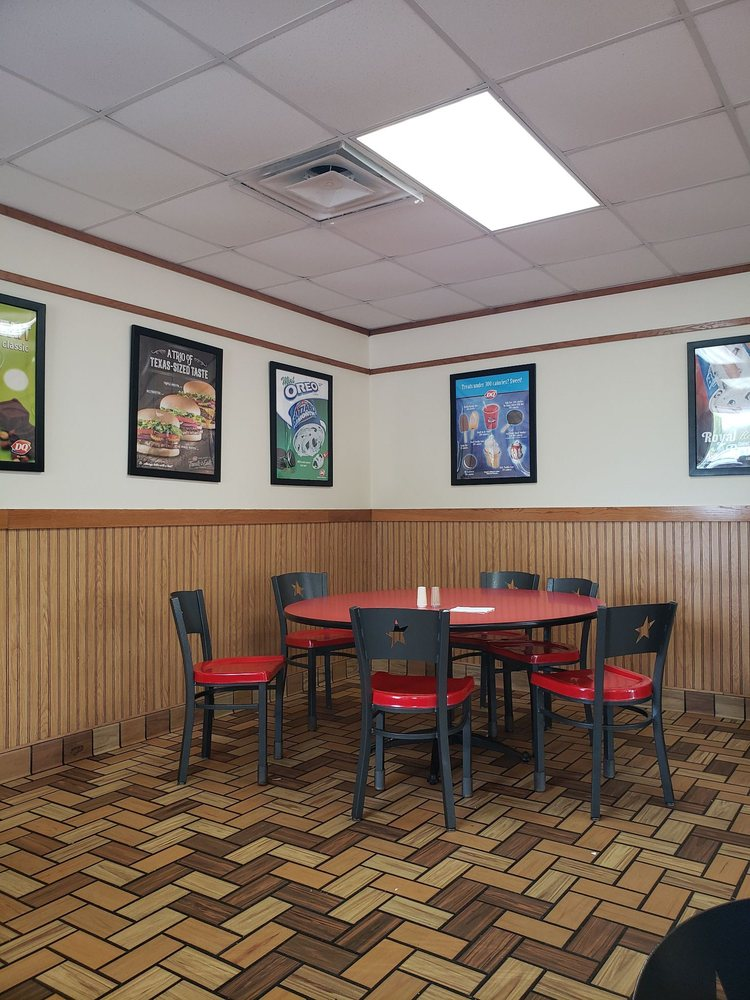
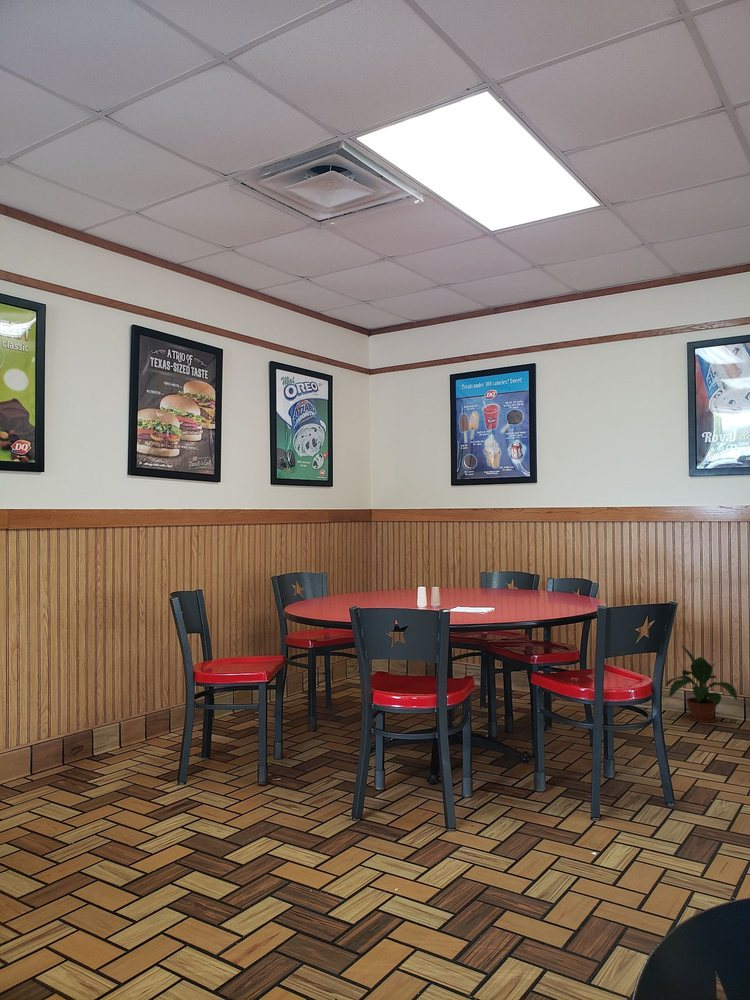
+ potted plant (701, 681)
